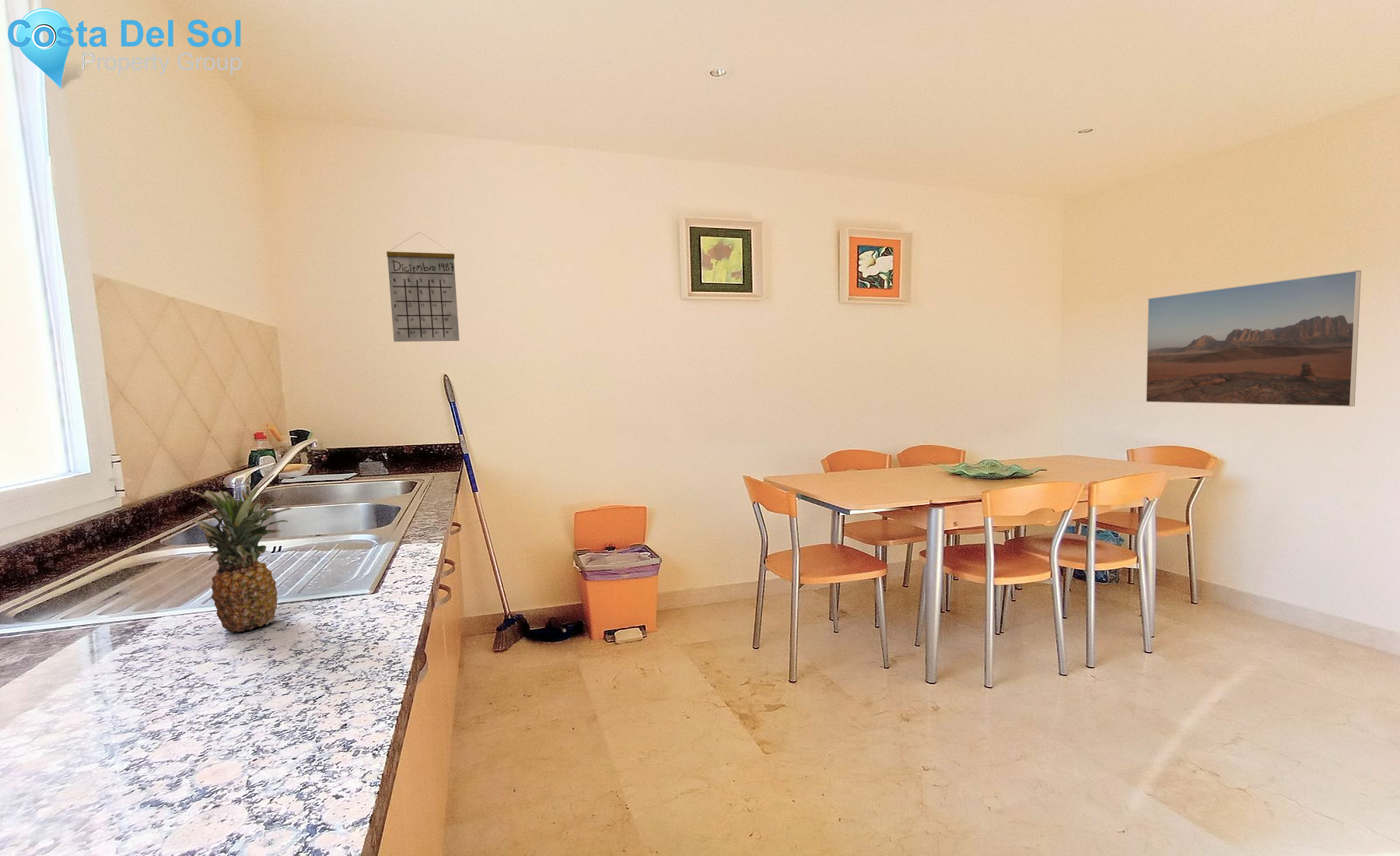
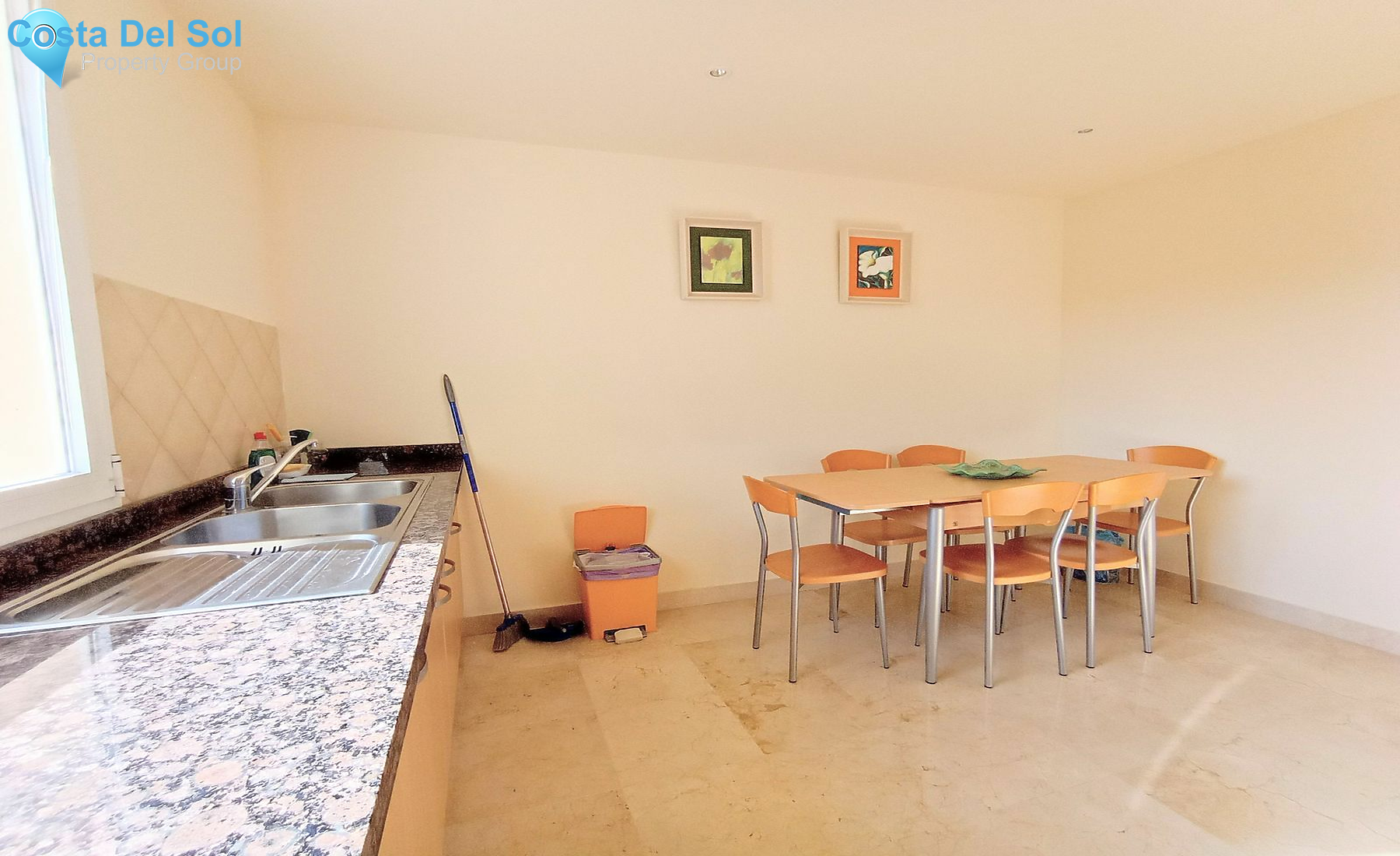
- fruit (247, 555)
- calendar (423, 286)
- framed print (1238, 346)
